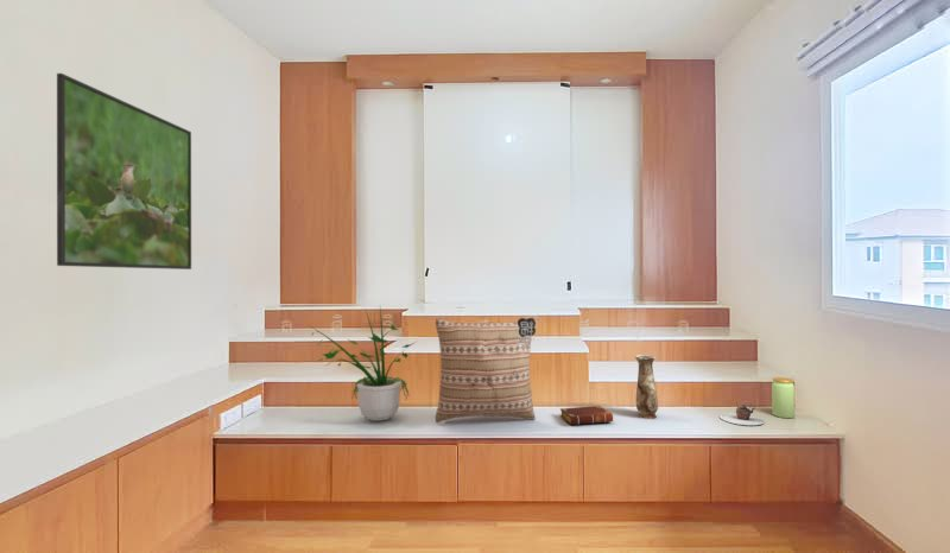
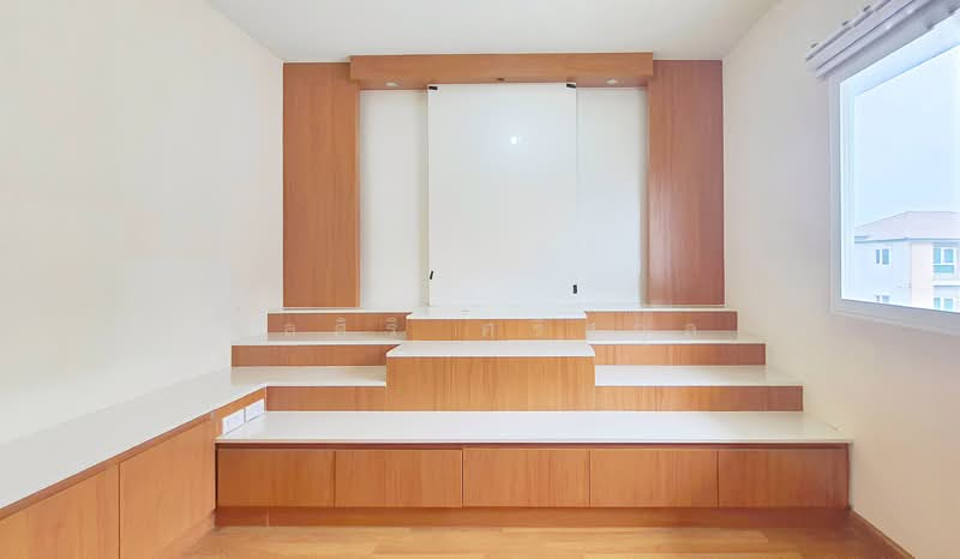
- jar (783, 396)
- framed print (134, 187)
- book (585, 414)
- potted plant (363, 356)
- teapot (741, 409)
- vase (646, 386)
- cushion (486, 369)
